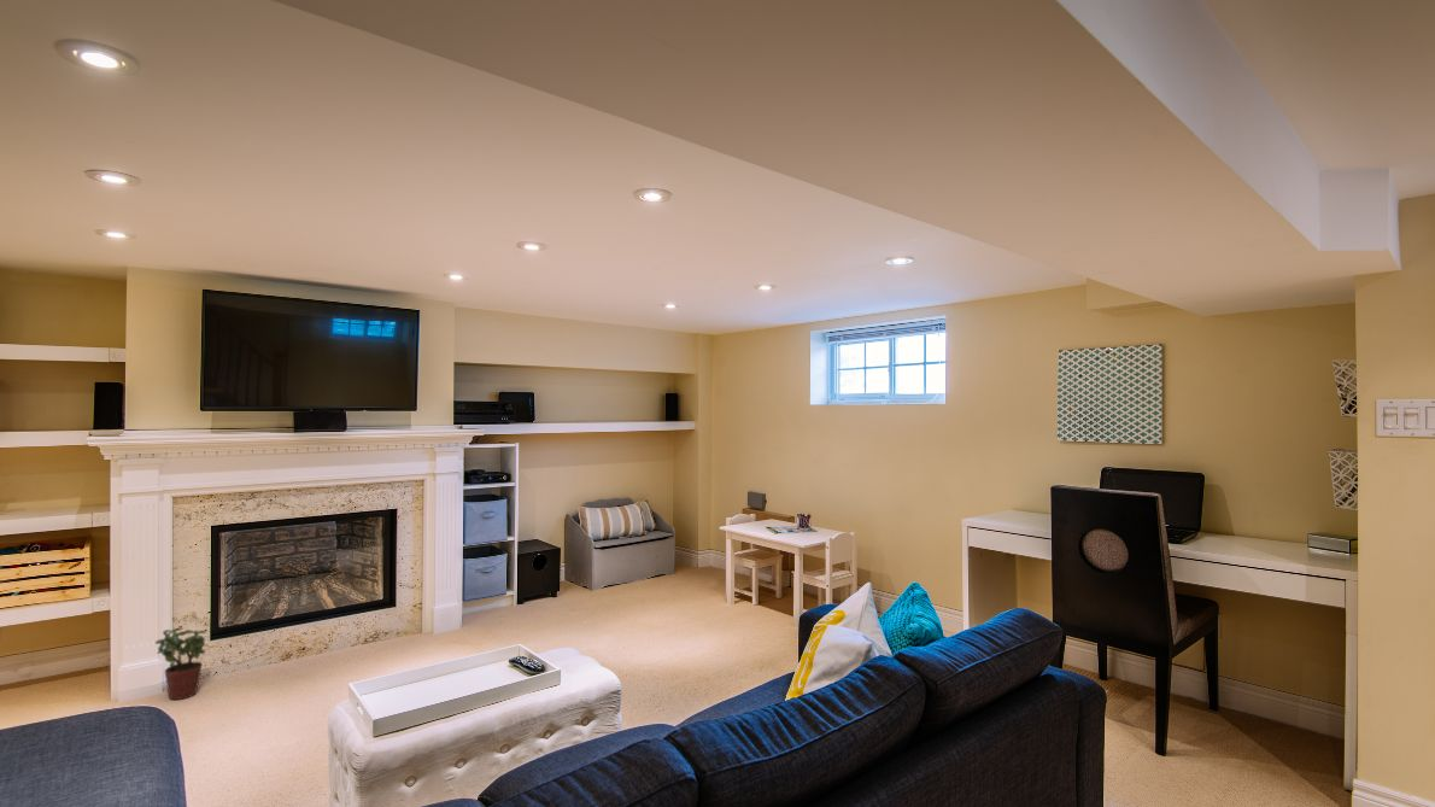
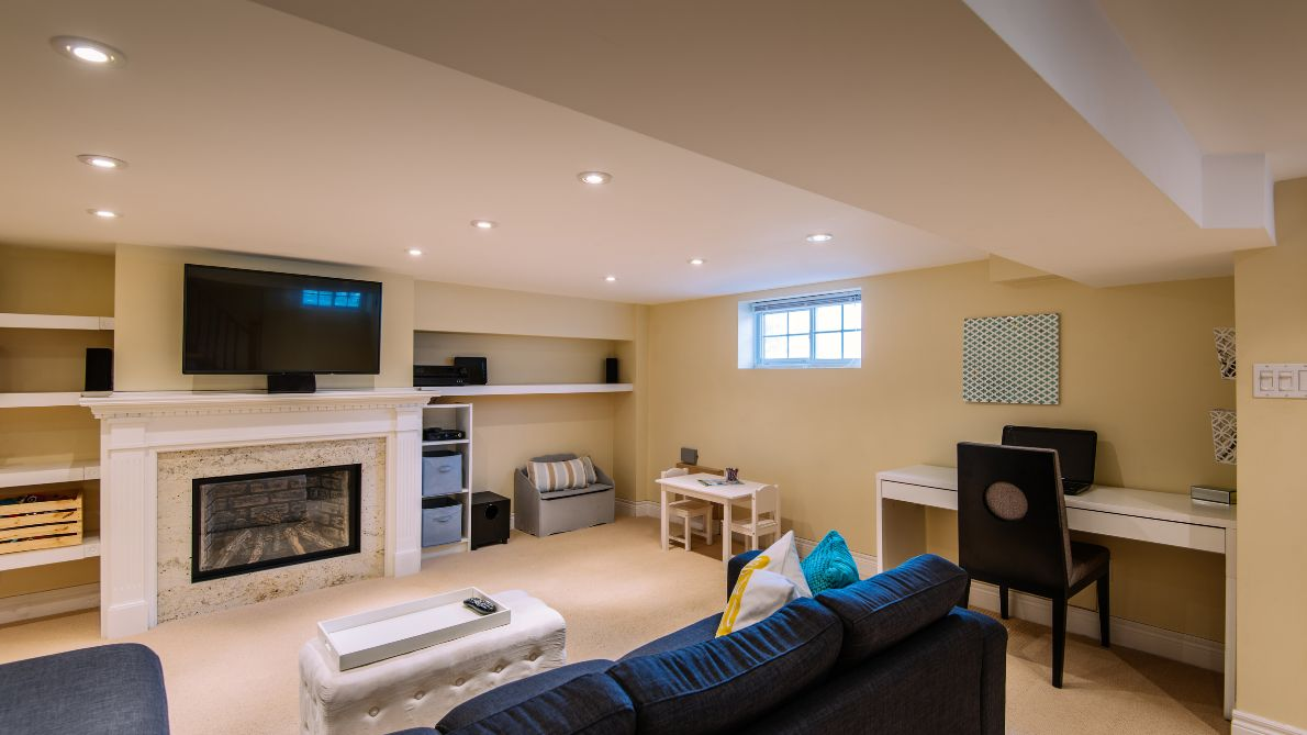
- potted plant (180, 660)
